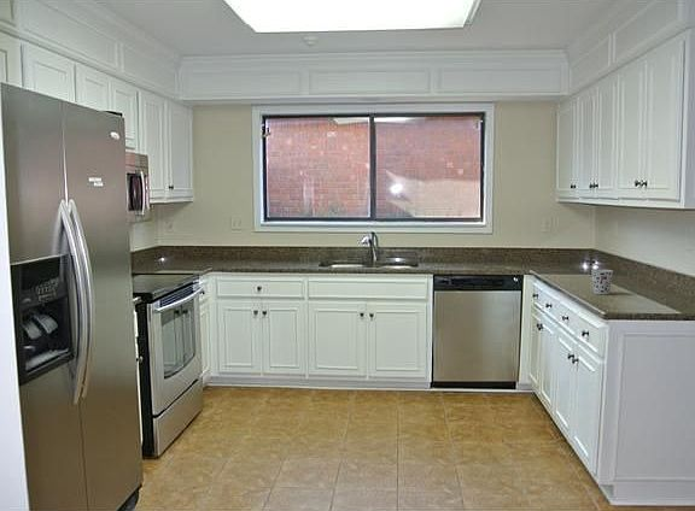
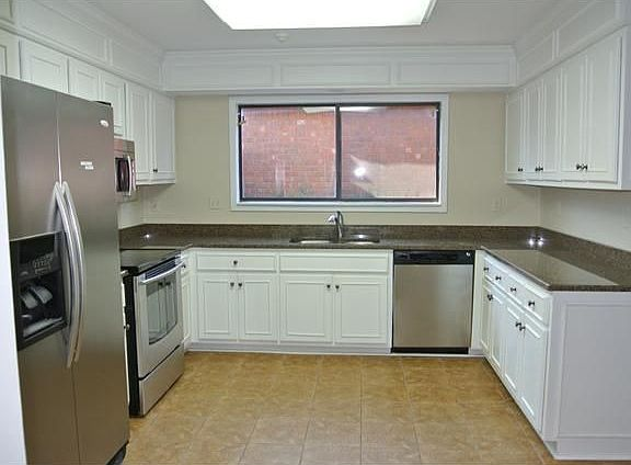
- cup (601, 281)
